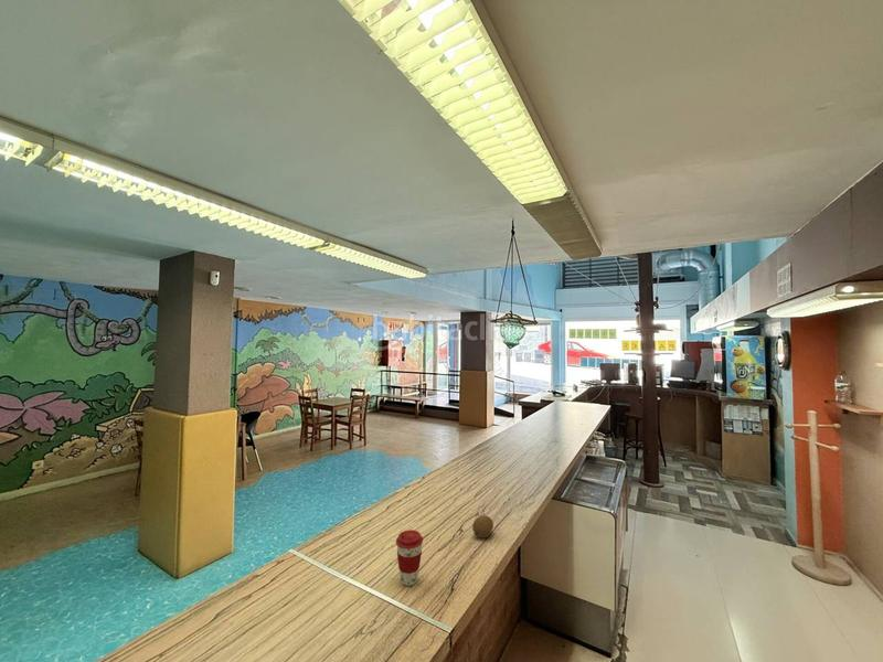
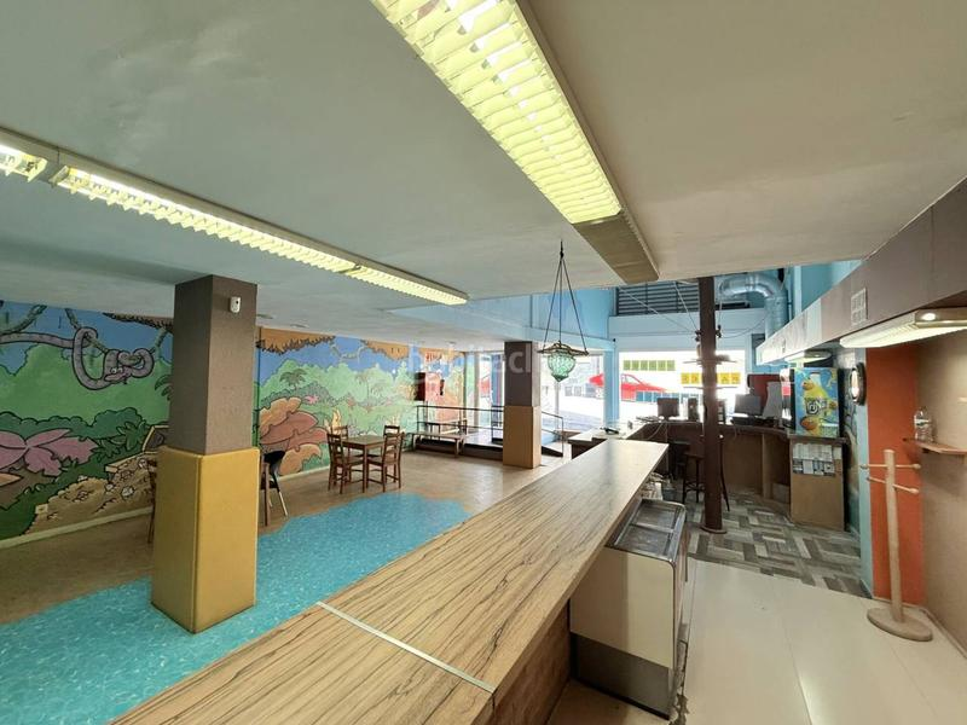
- fruit (482, 525)
- coffee cup (408, 557)
